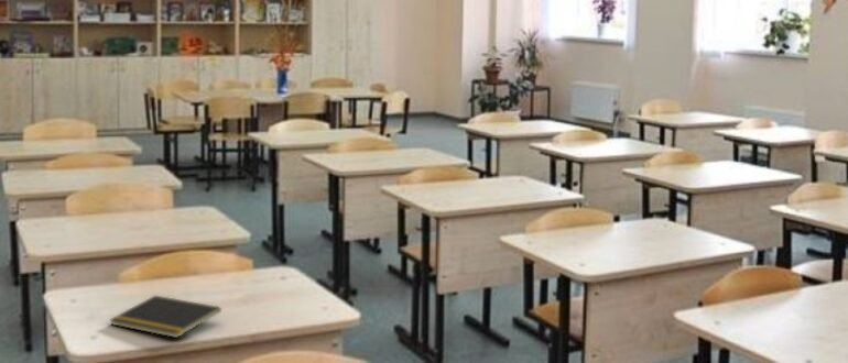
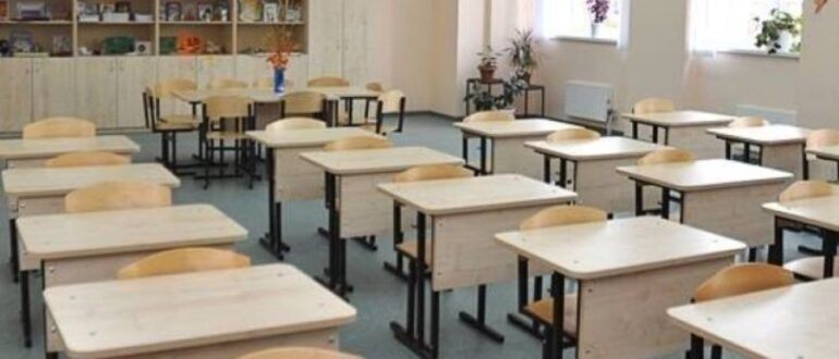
- notepad (165, 315)
